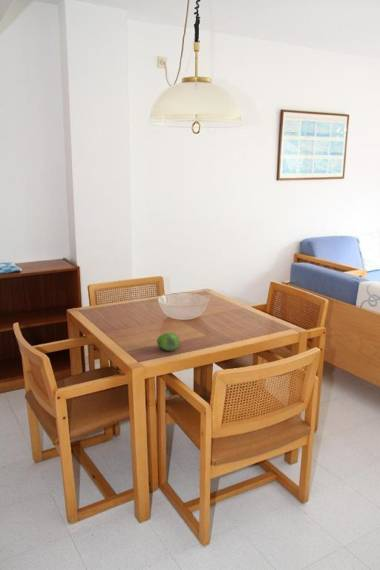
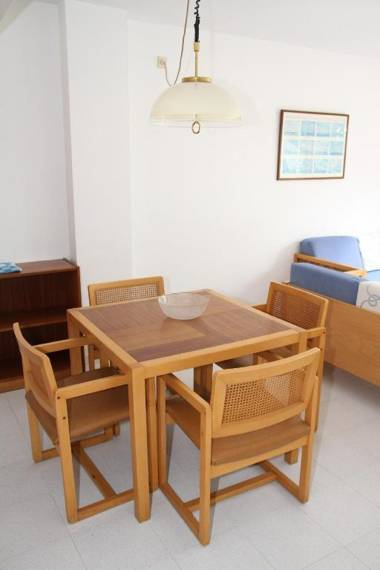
- fruit (167, 341)
